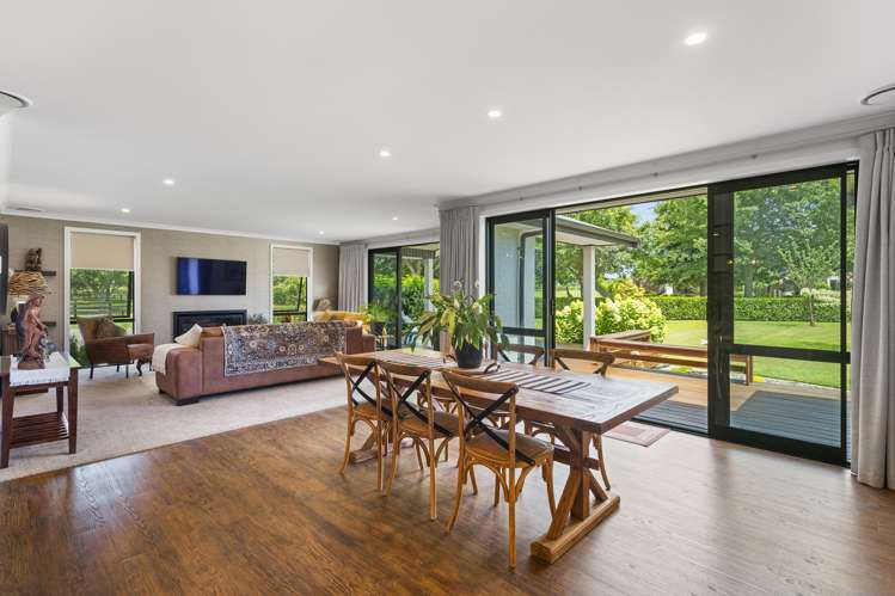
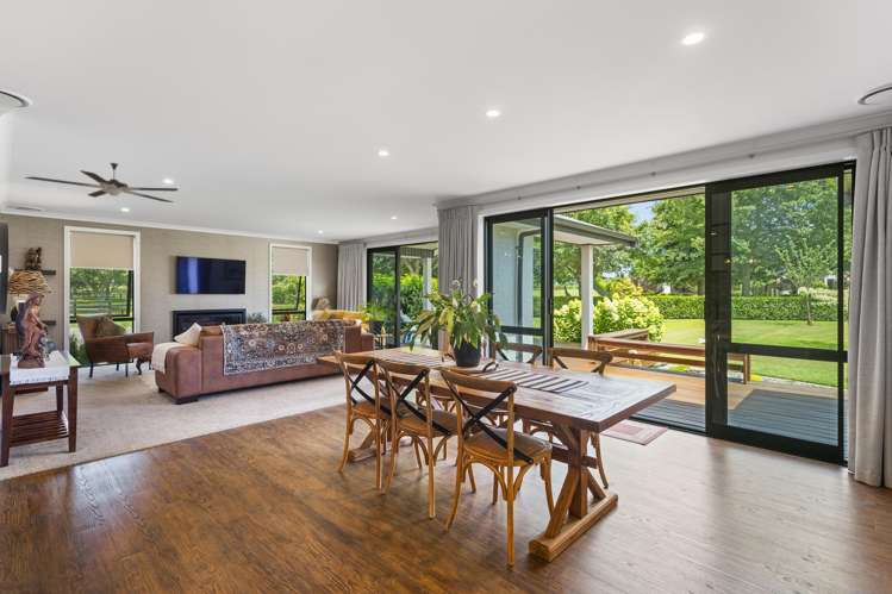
+ ceiling fan (107, 181)
